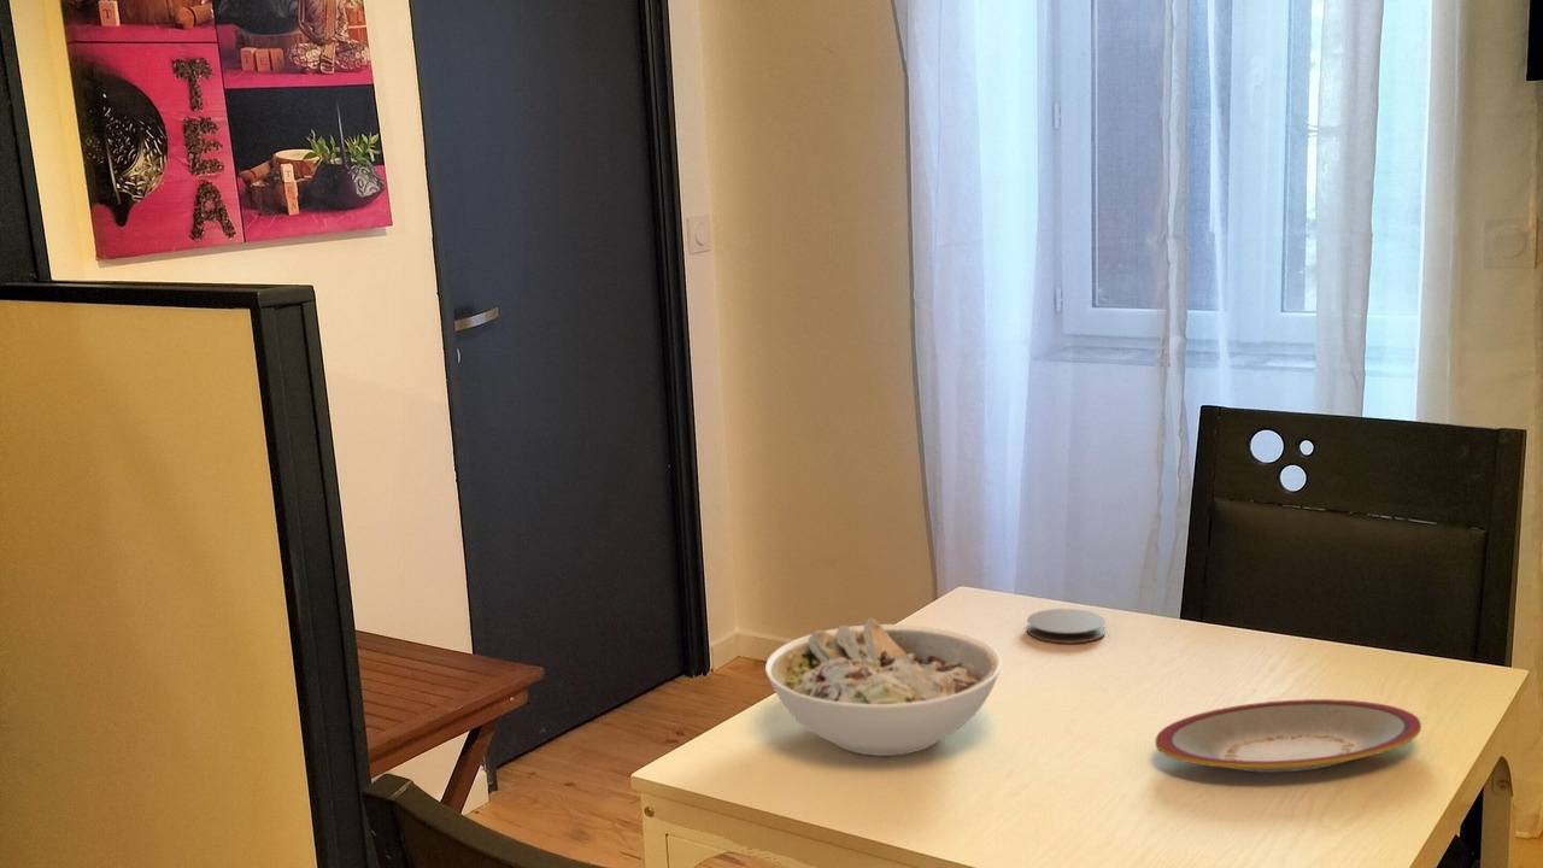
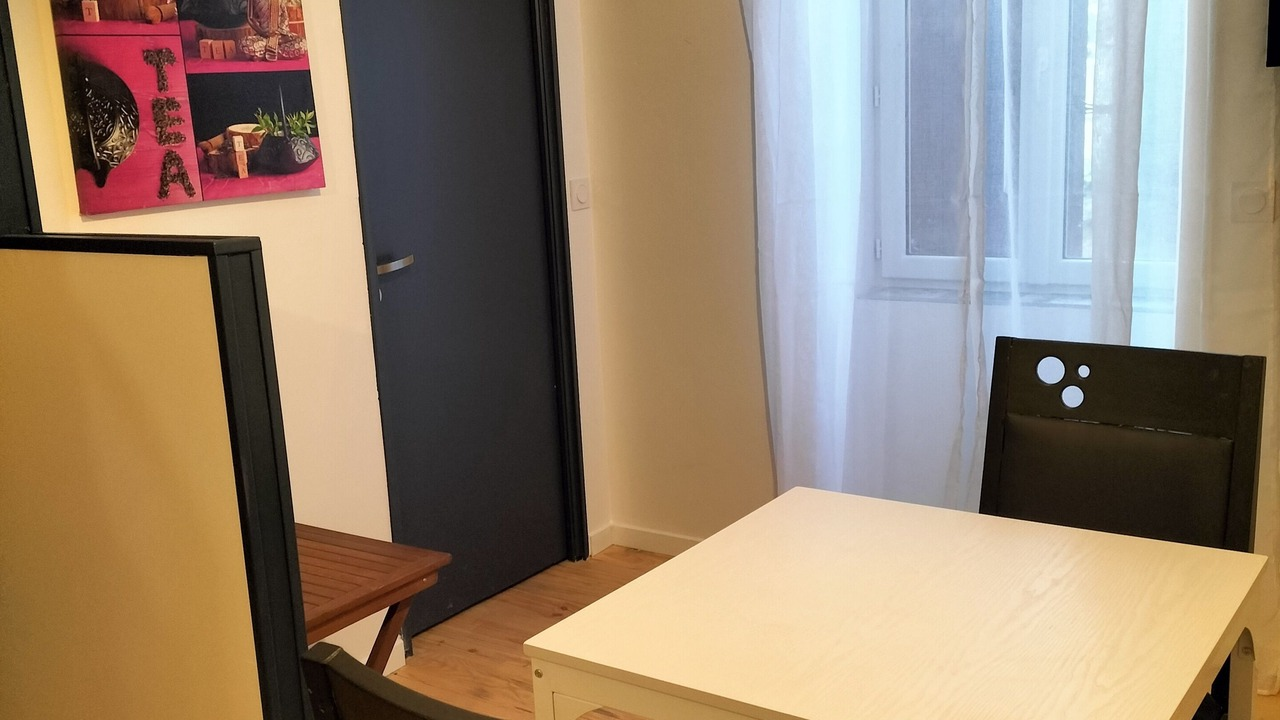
- coaster (1066, 624)
- bowl (884, 686)
- plate (1287, 741)
